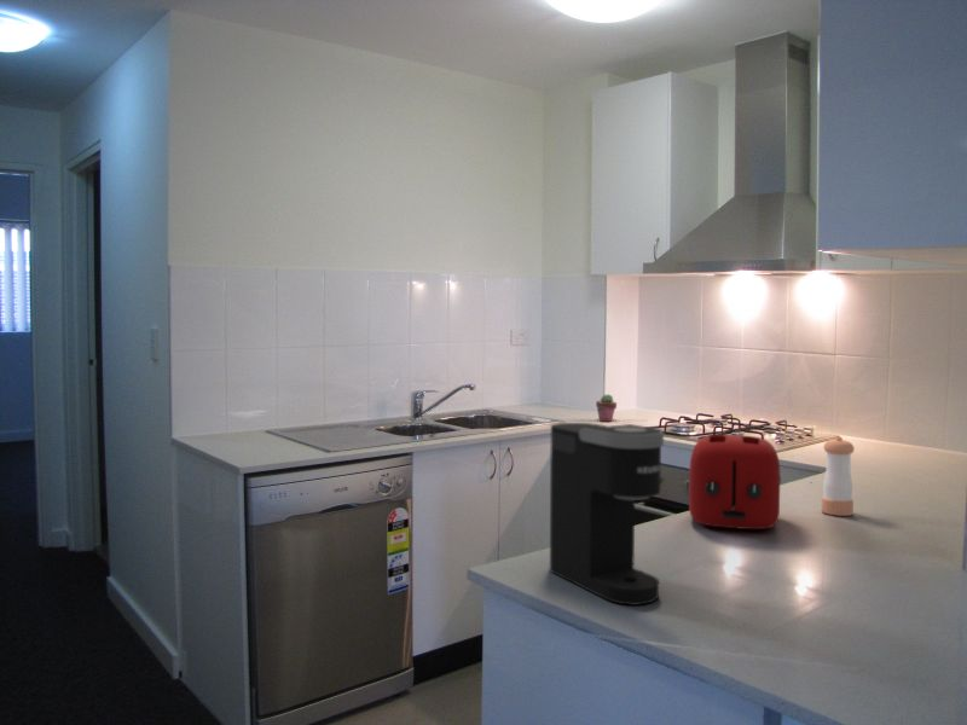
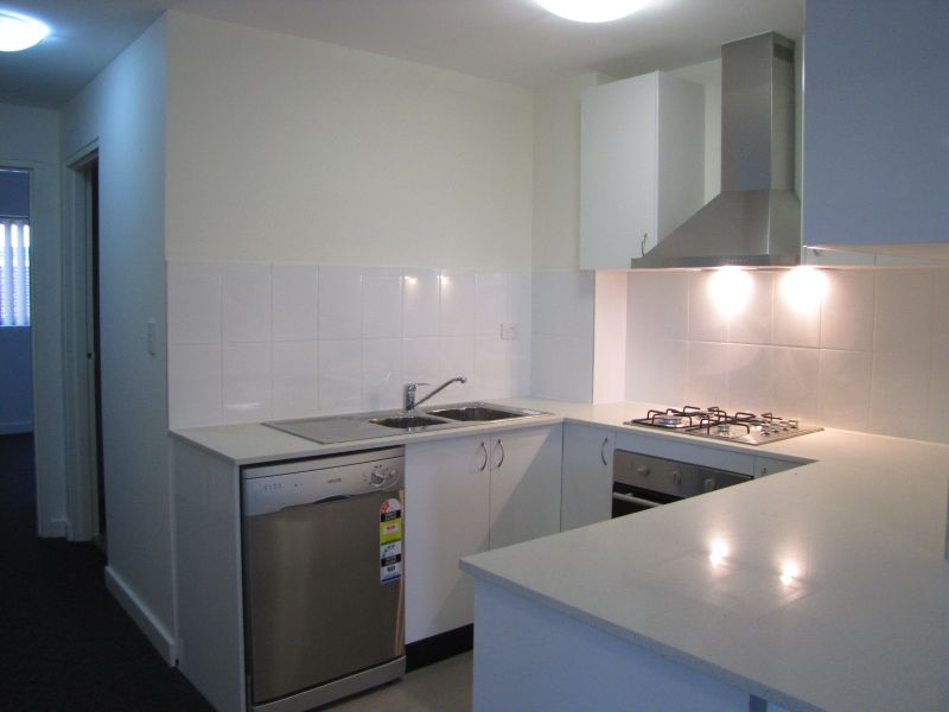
- pepper shaker (838, 474)
- toaster (734, 480)
- potted succulent (606, 407)
- coffee maker (603, 504)
